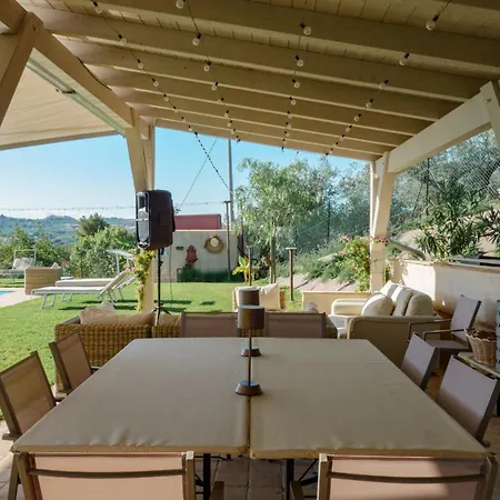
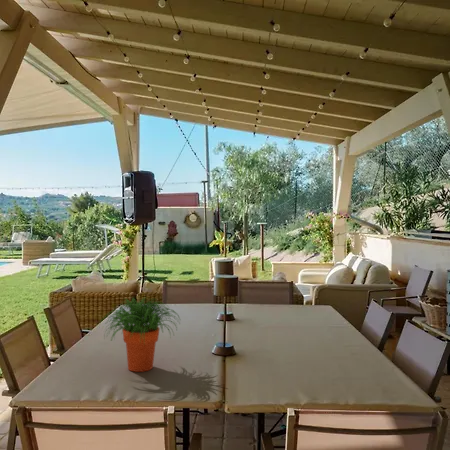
+ potted plant (140, 333)
